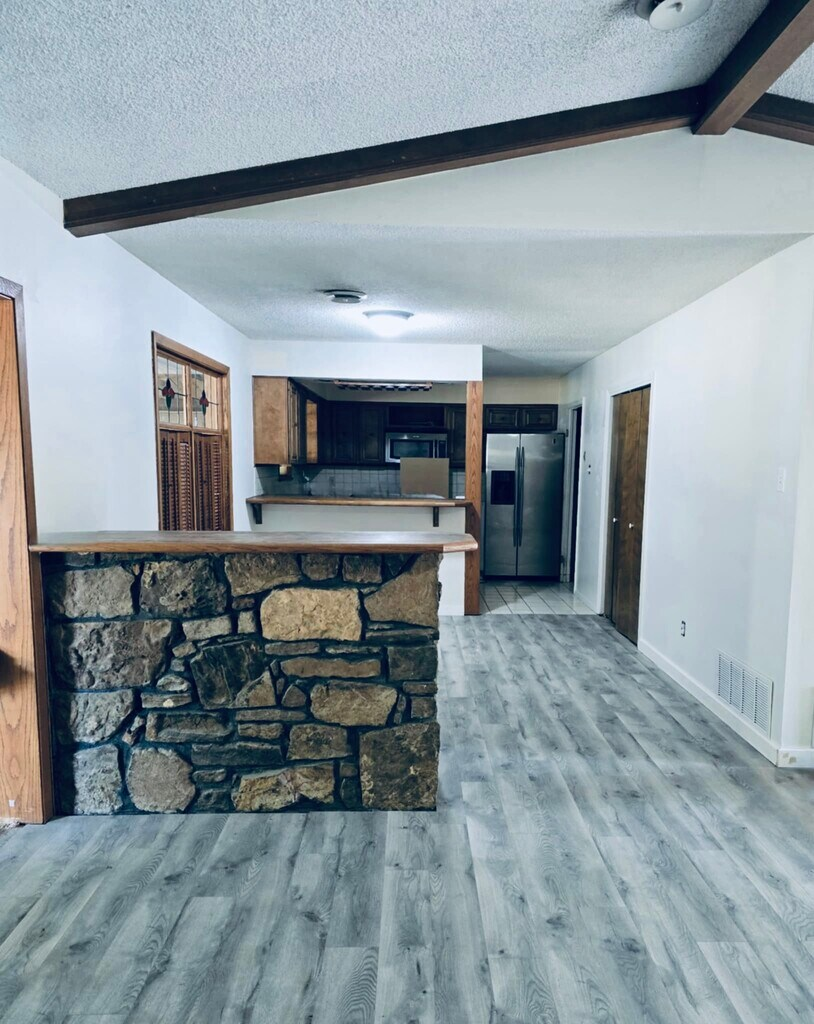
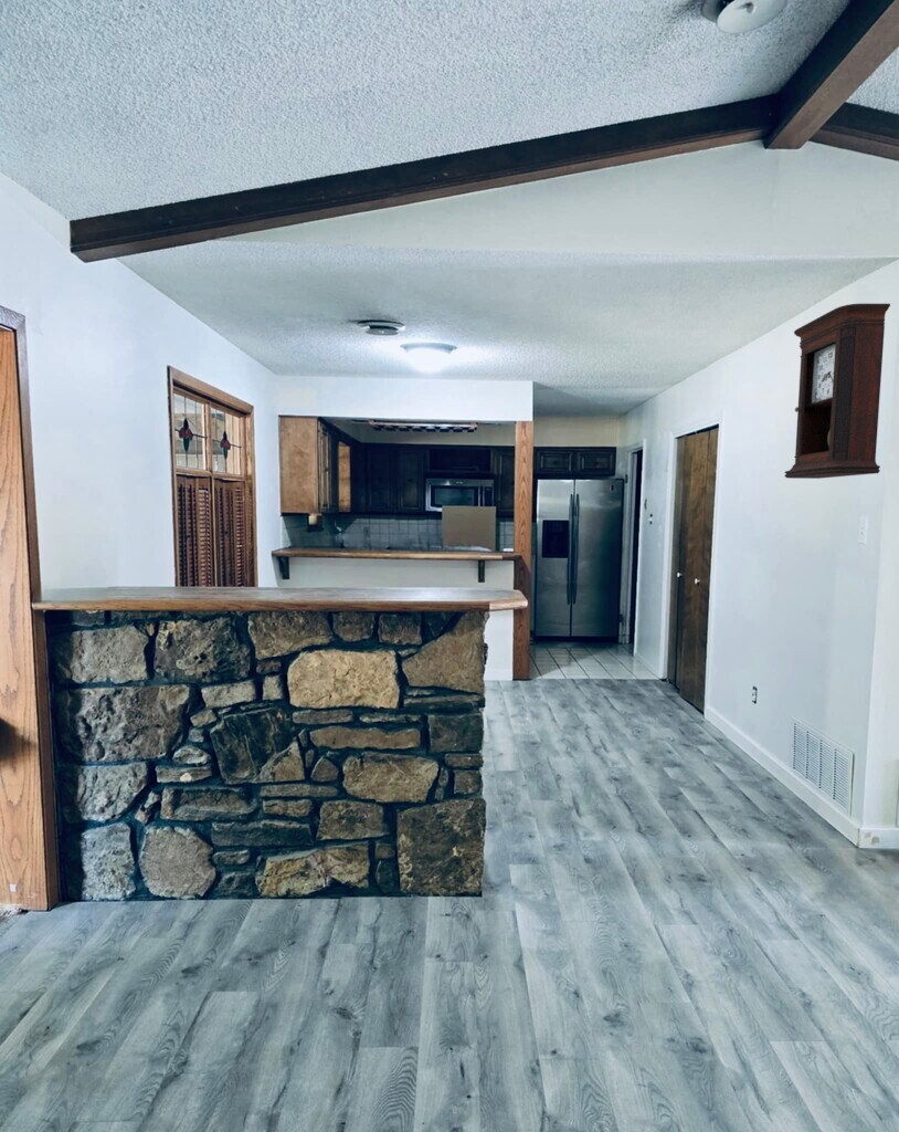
+ pendulum clock (829, 398)
